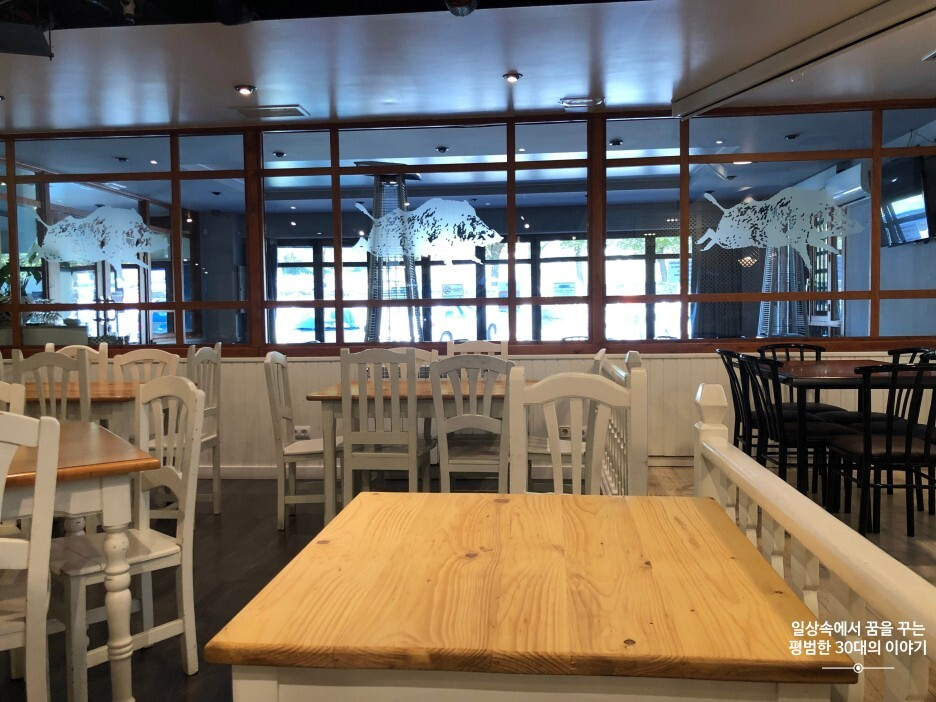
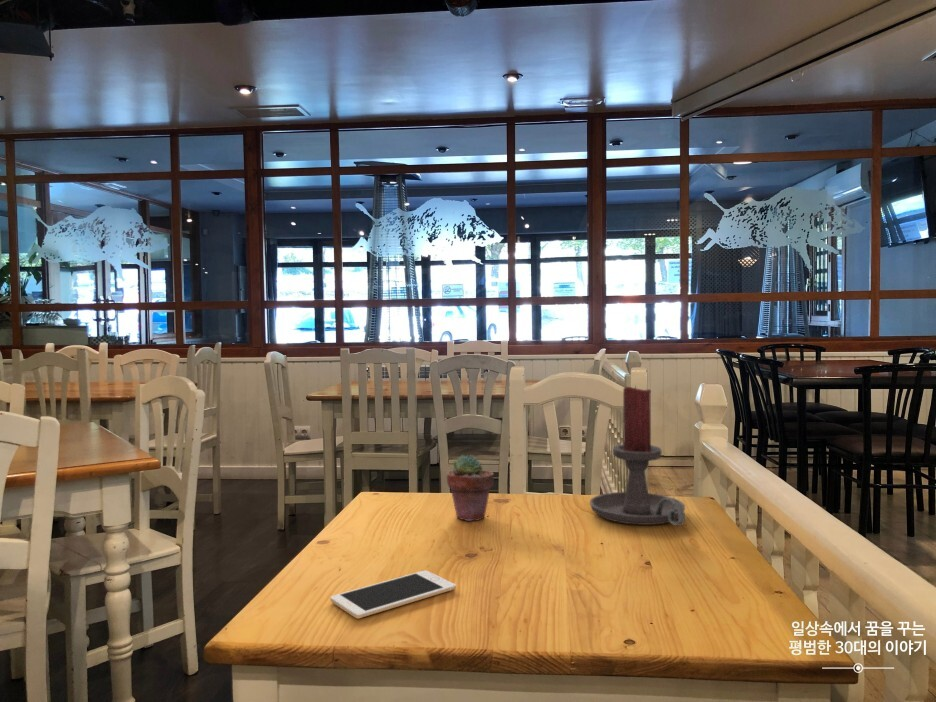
+ cell phone (394, 592)
+ potted succulent (470, 485)
+ candle holder (644, 452)
